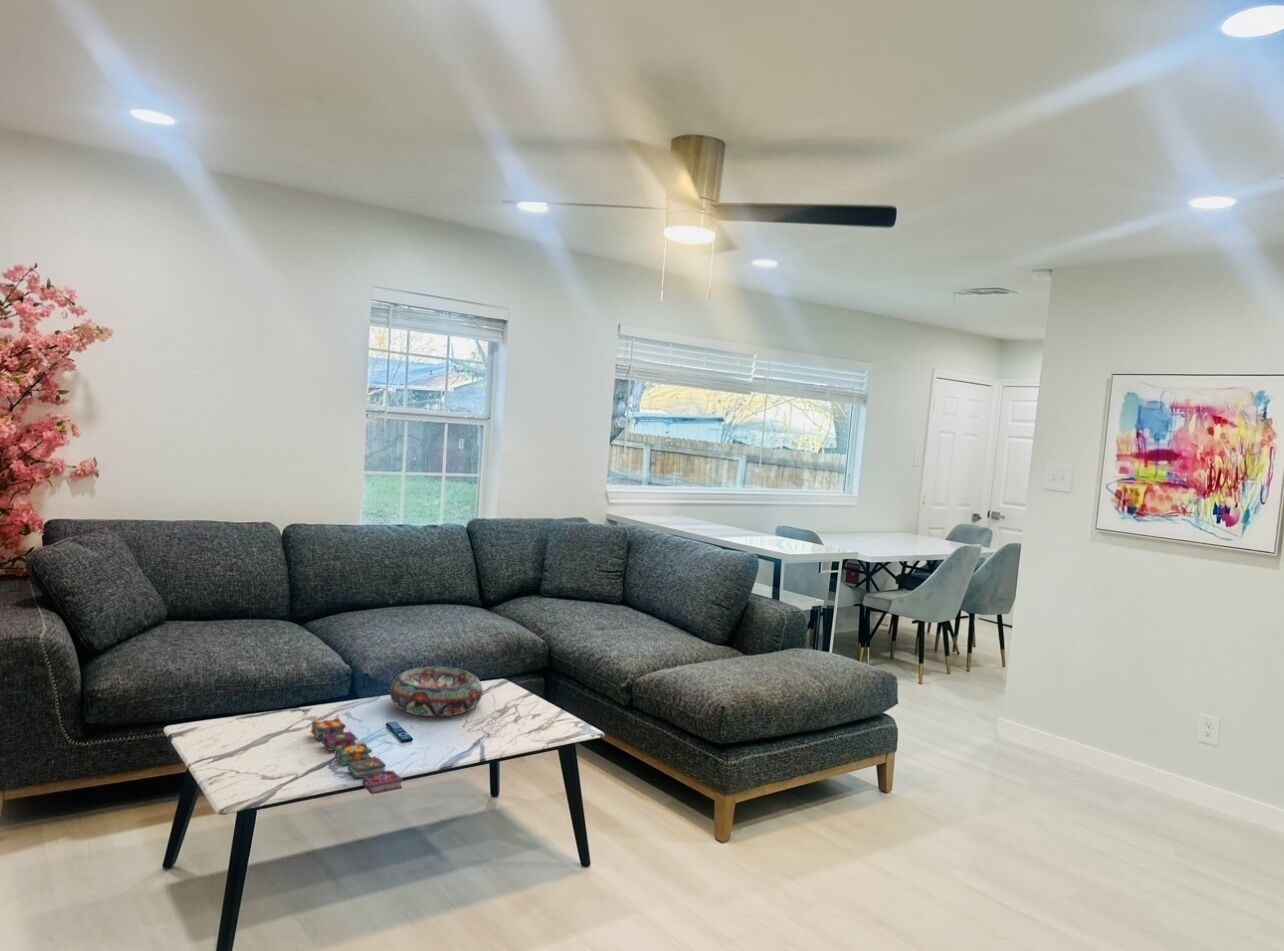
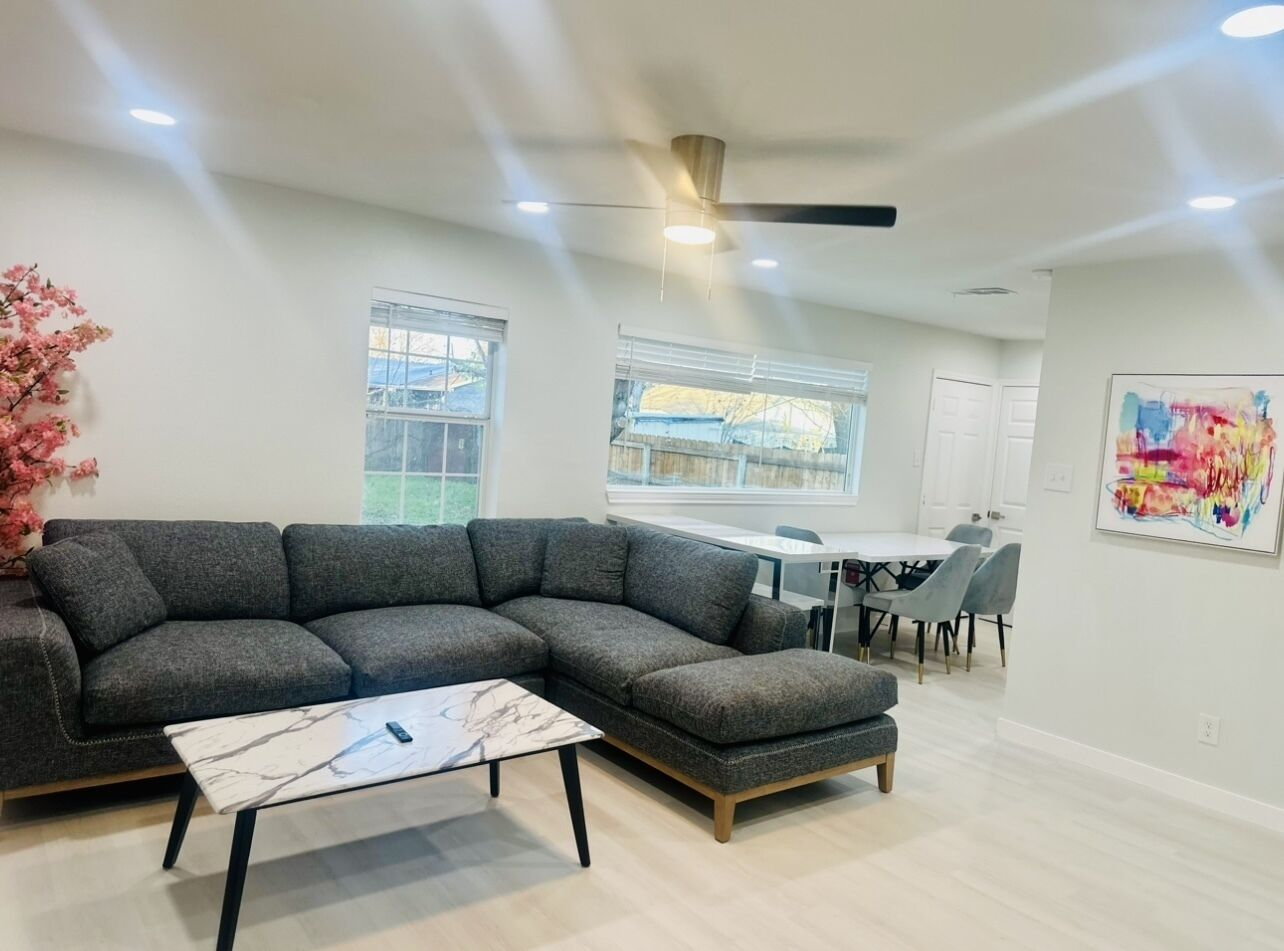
- decorative bowl (436, 691)
- magic books (352, 750)
